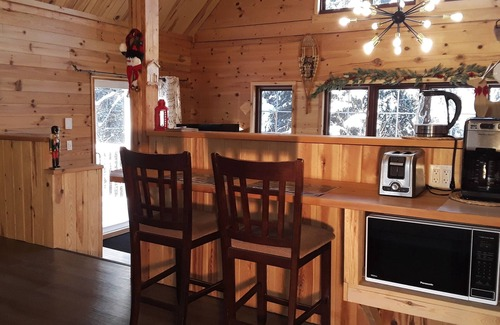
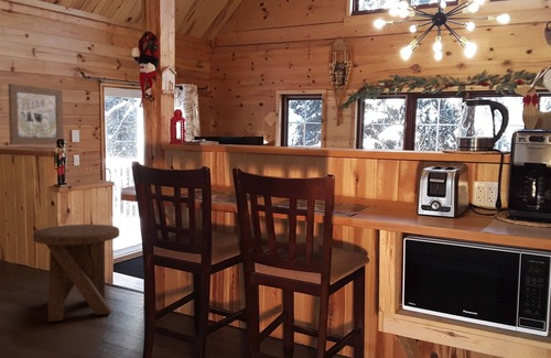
+ music stool (77, 269)
+ wall art (36, 116)
